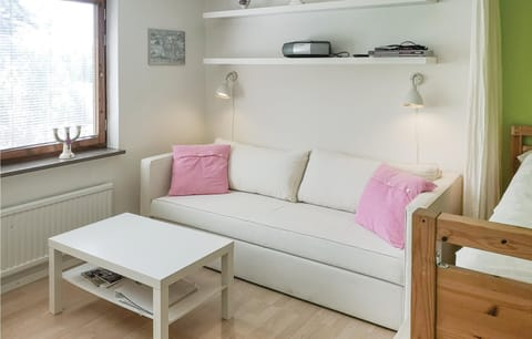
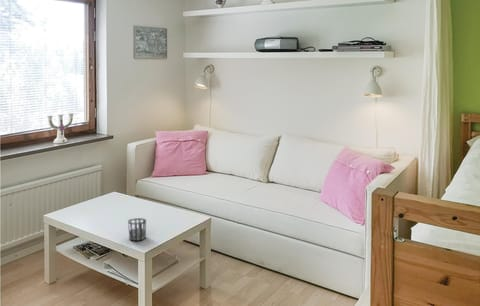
+ cup (137, 229)
